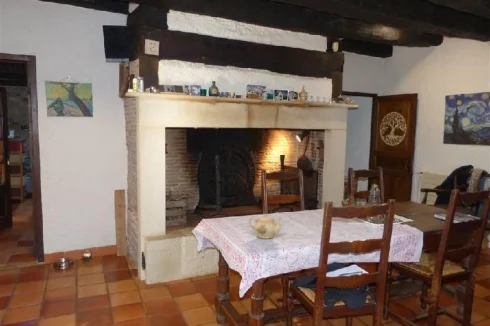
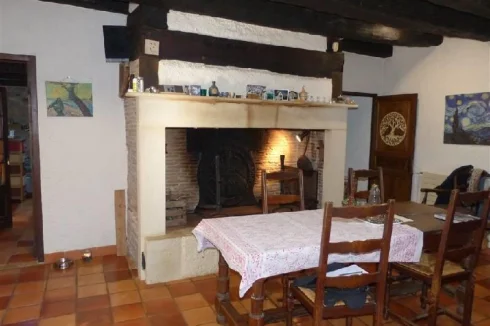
- teapot (264, 225)
